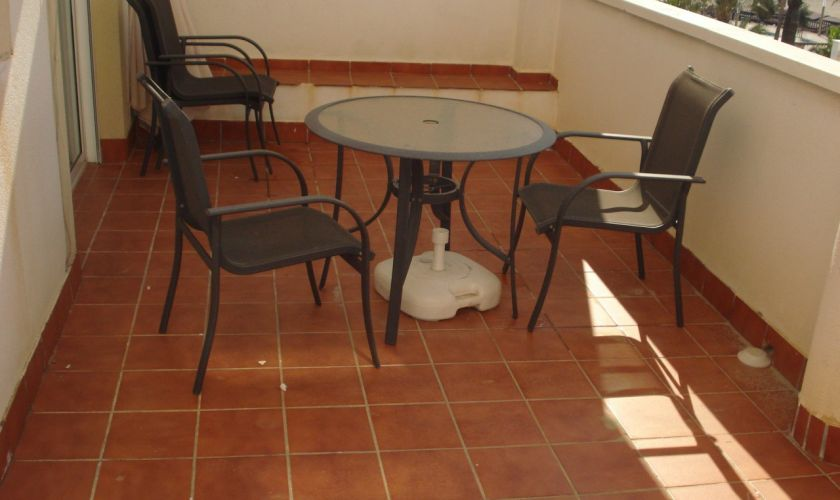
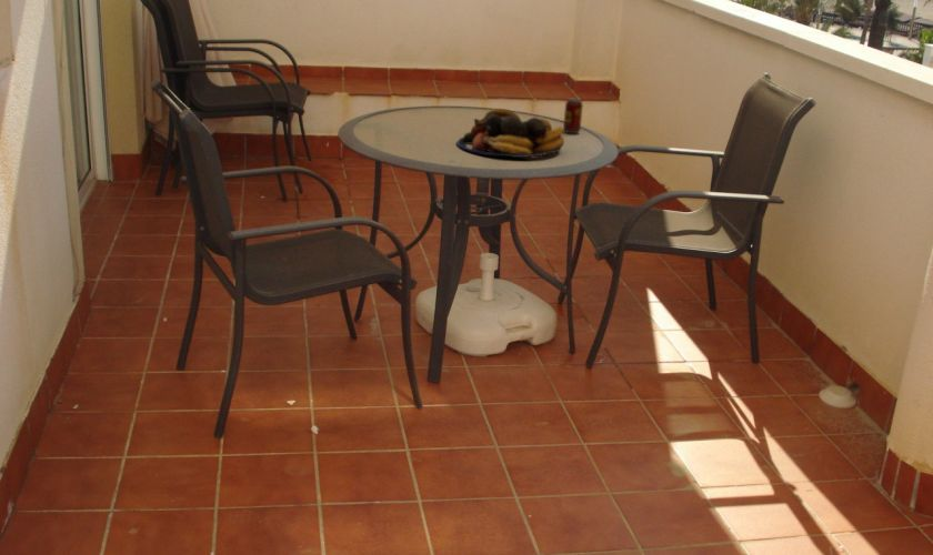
+ beverage can (572, 115)
+ fruit bowl (509, 128)
